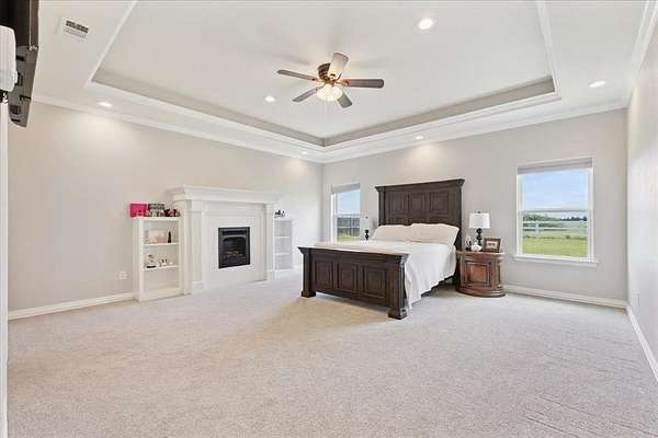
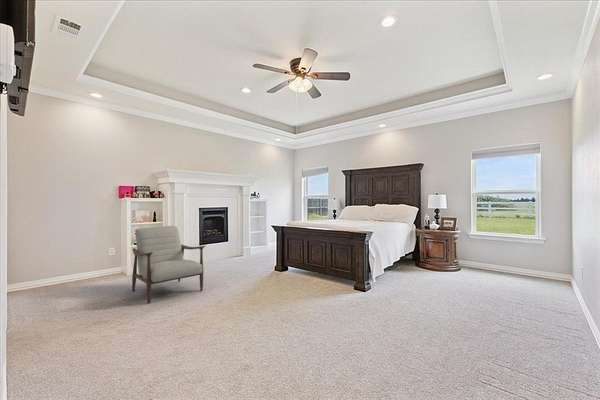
+ chair (167, 259)
